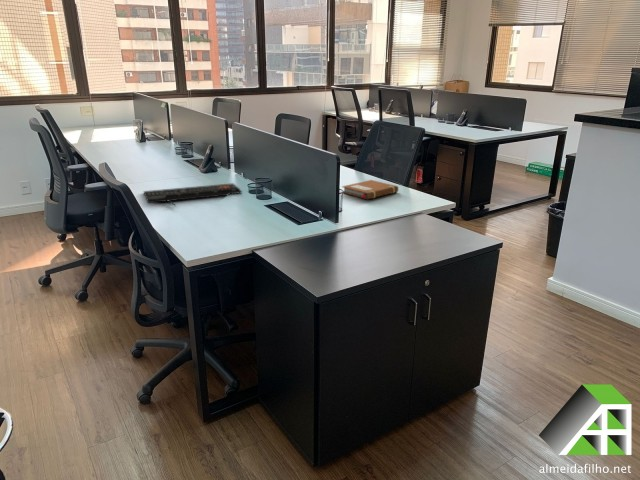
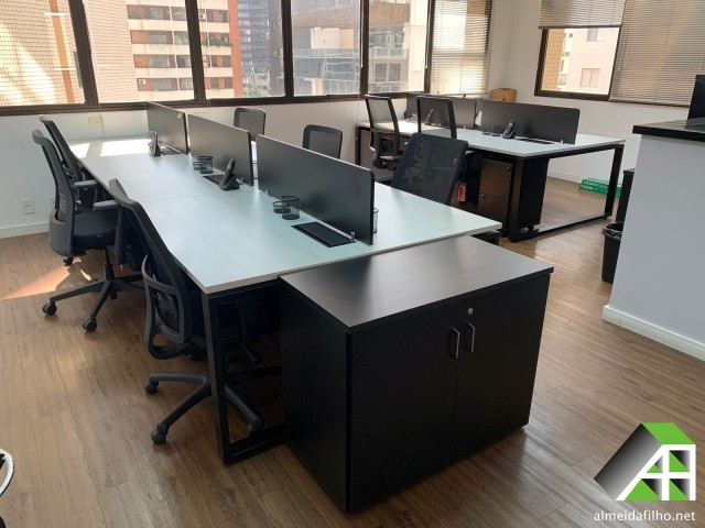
- notebook (369, 189)
- keyboard (194, 193)
